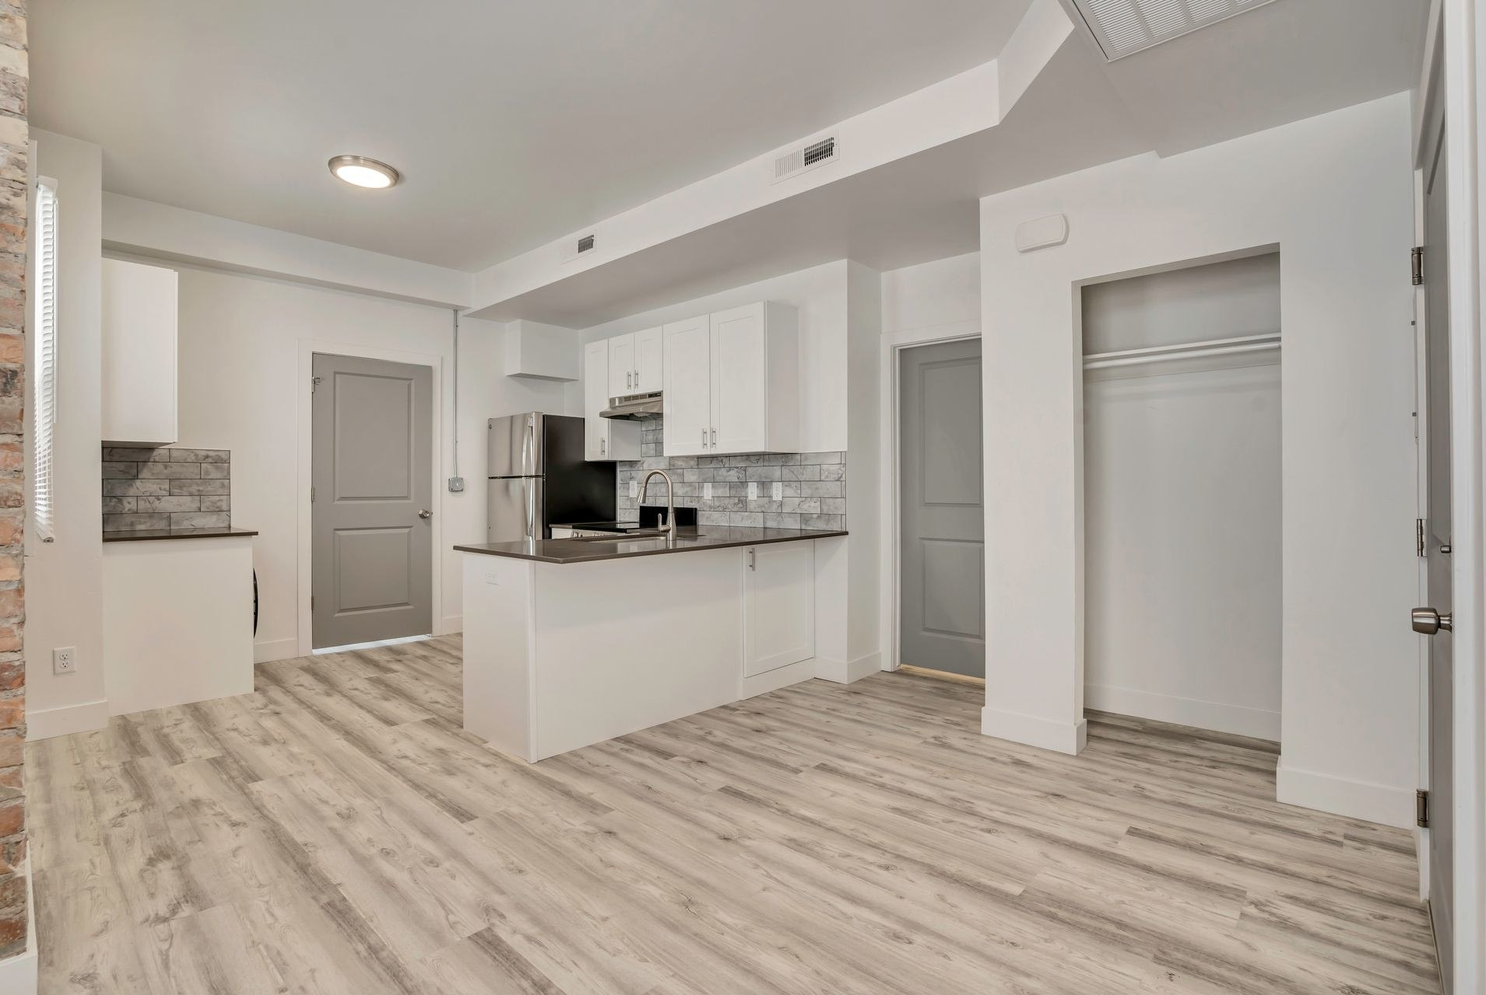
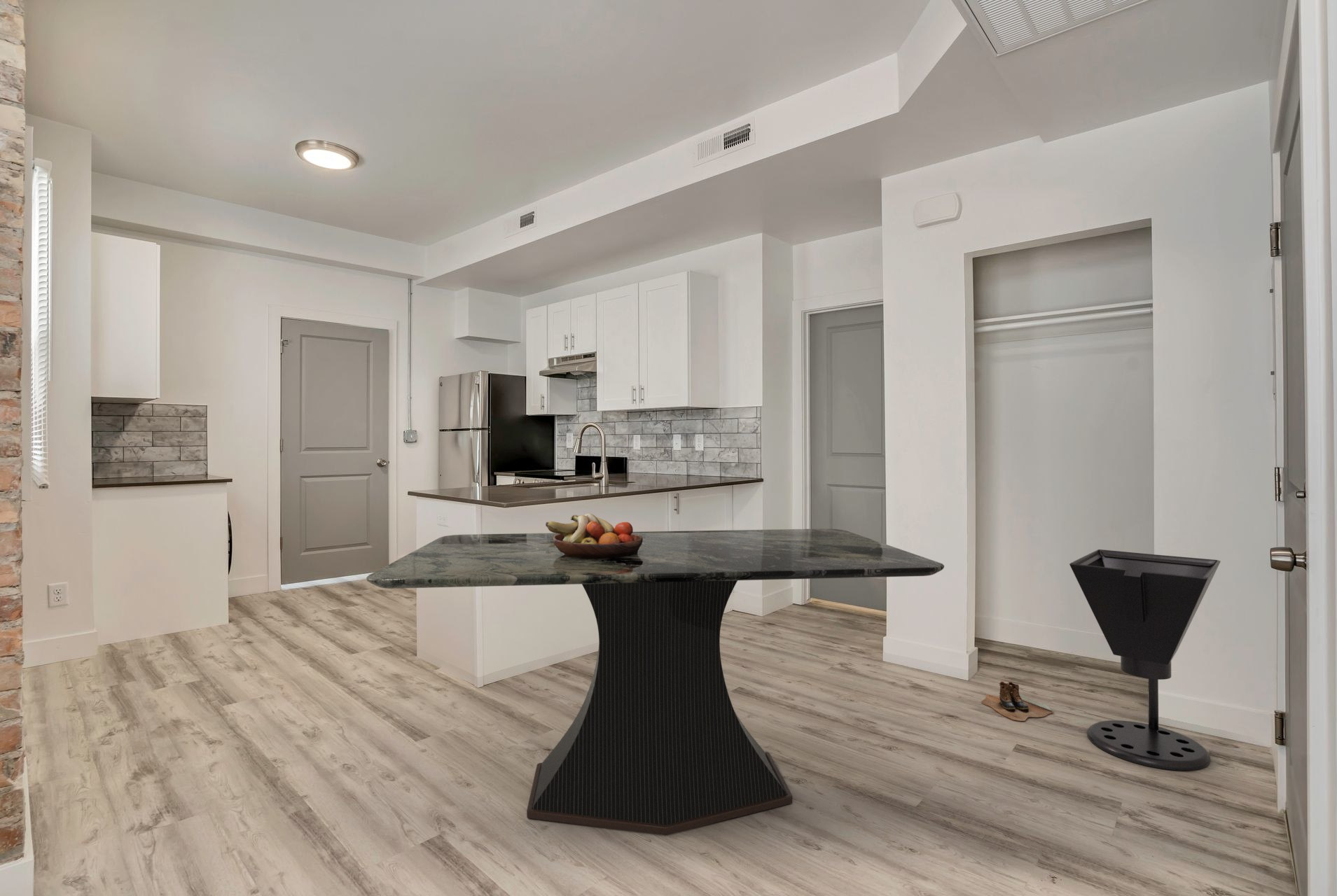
+ dining table (656, 667)
+ boots (1015, 696)
+ umbrella stand (1145, 655)
+ fruit bowl (597, 533)
